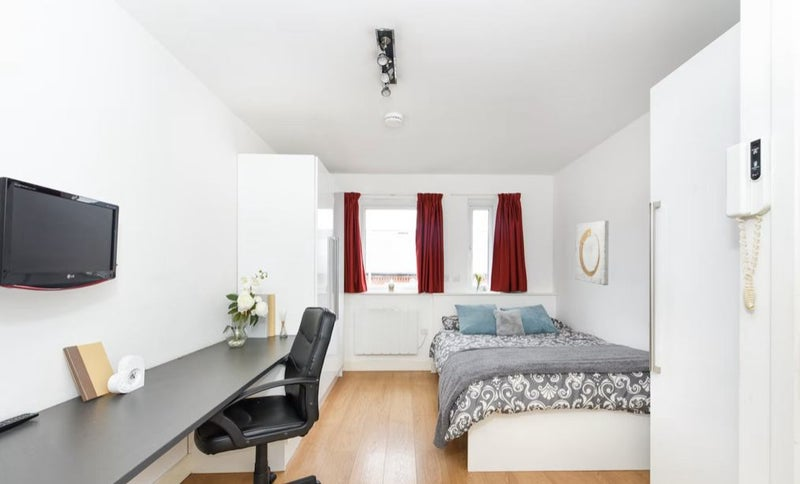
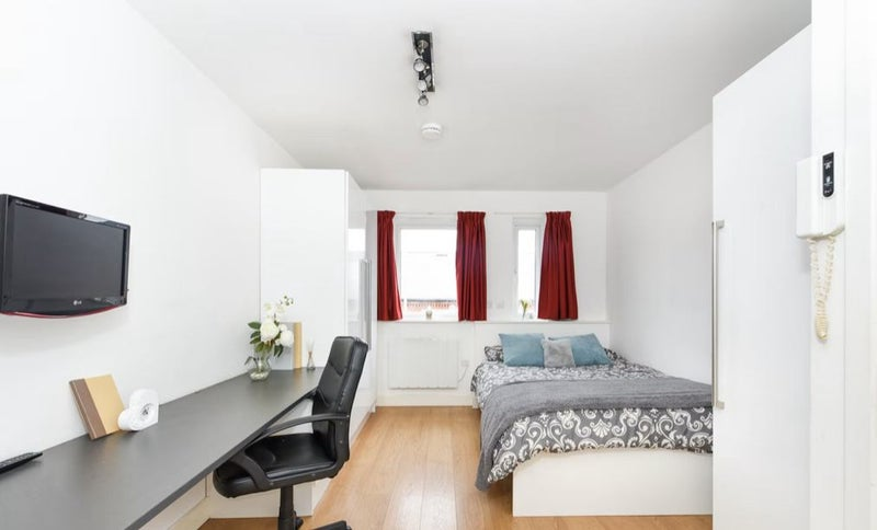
- wall art (590, 252)
